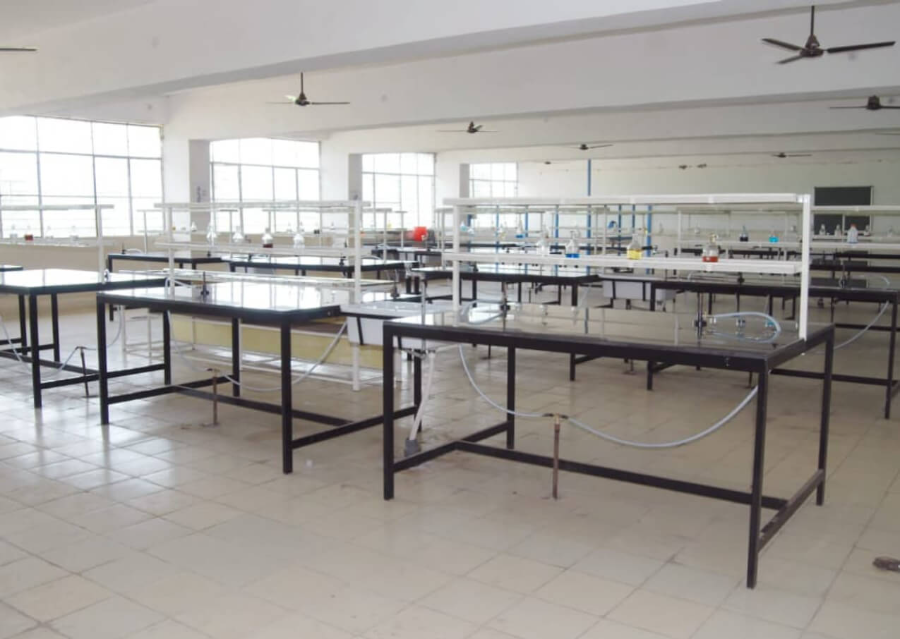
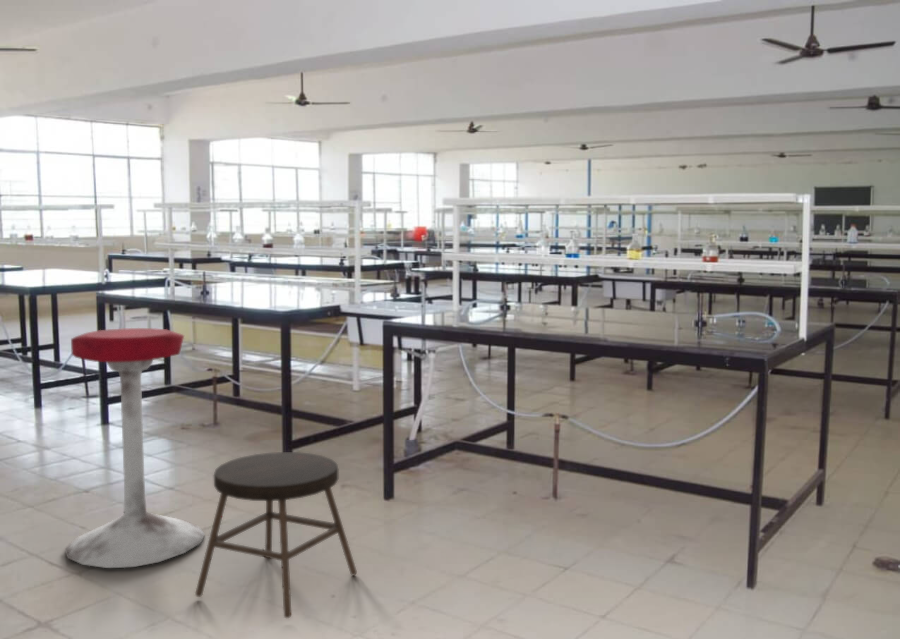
+ stool (133, 439)
+ stool (280, 526)
